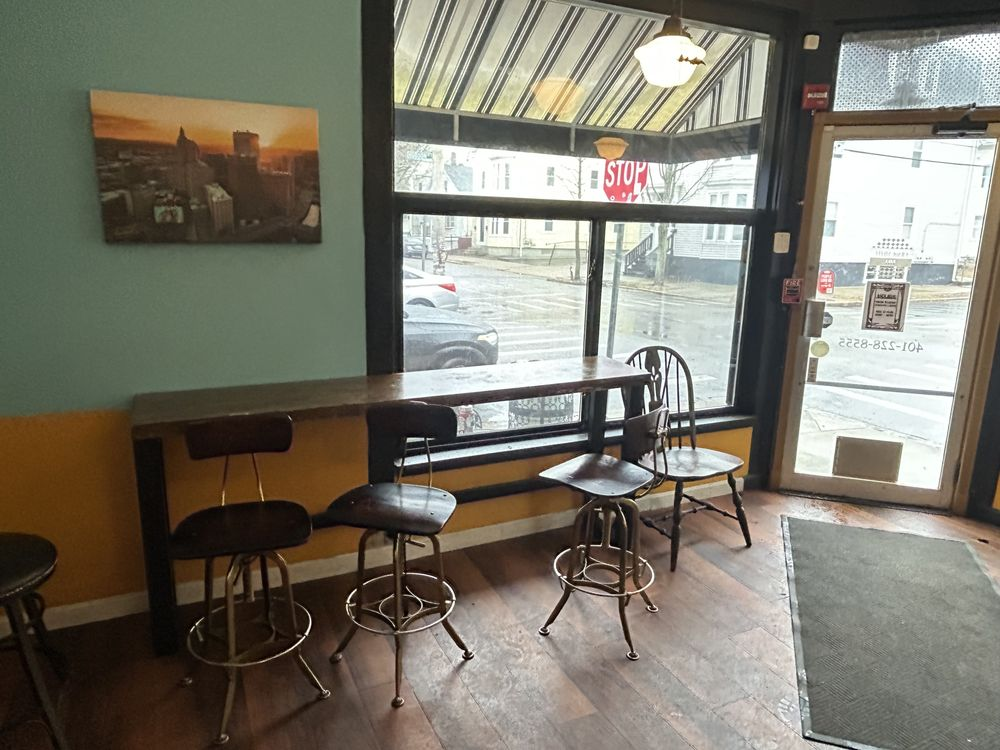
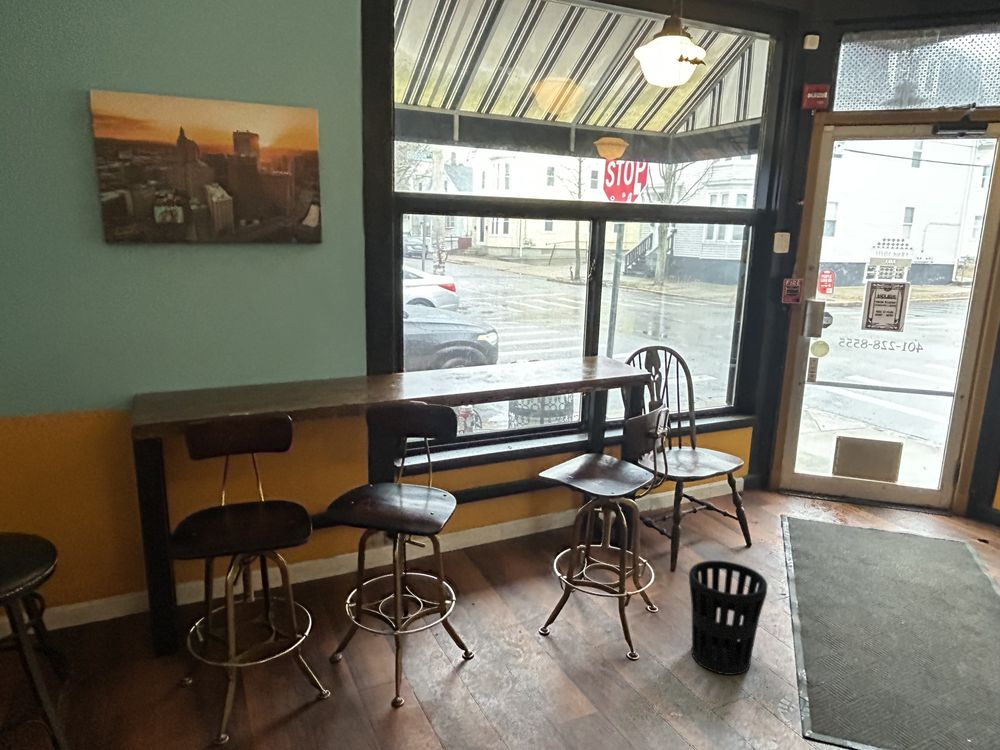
+ wastebasket (724, 617)
